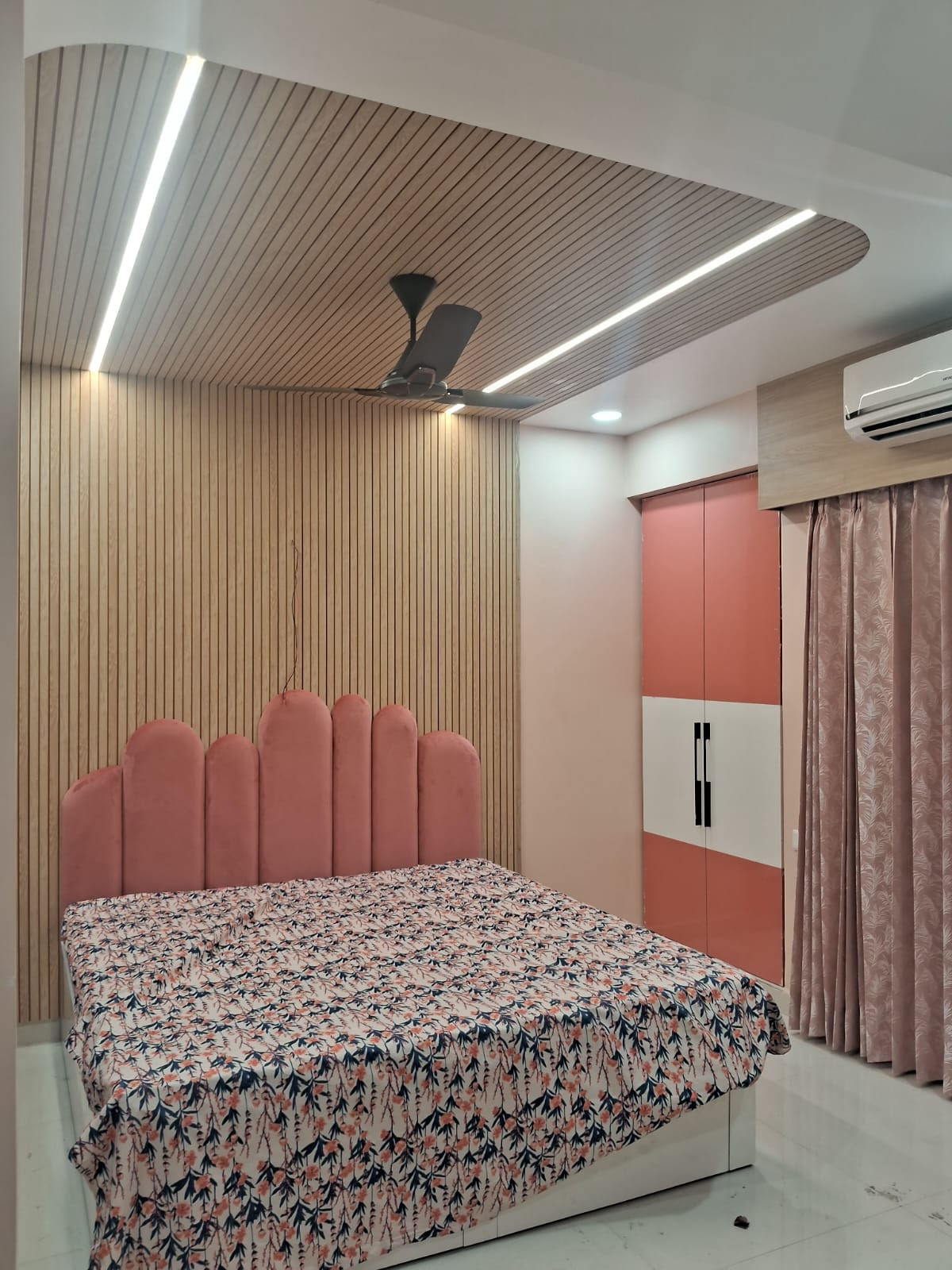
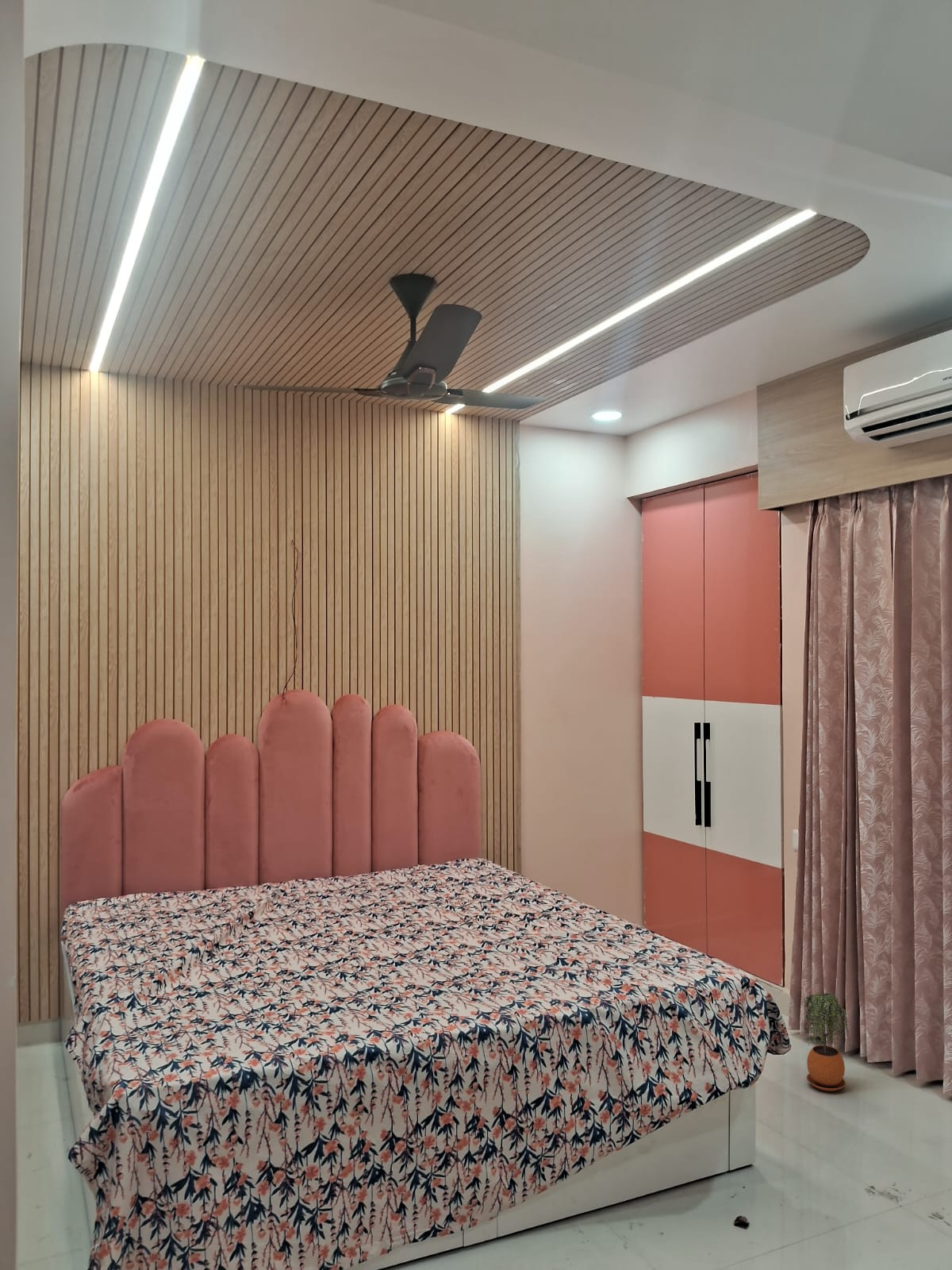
+ potted plant (827, 1040)
